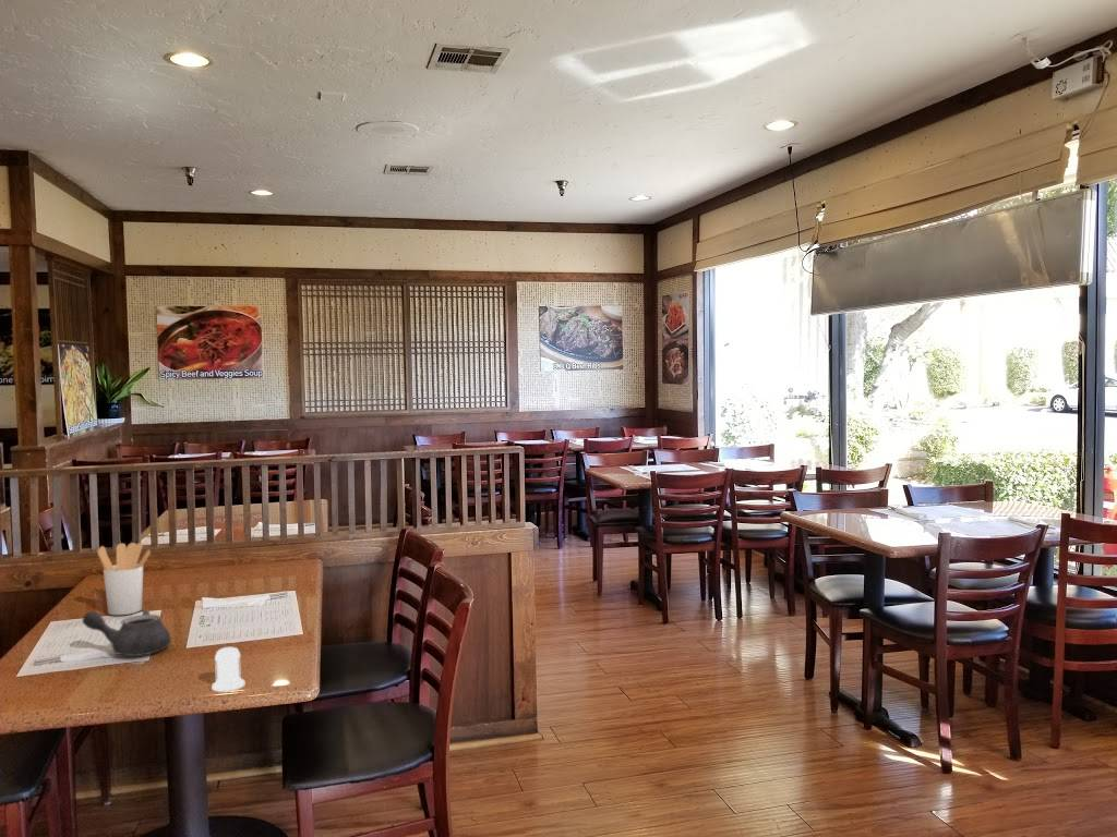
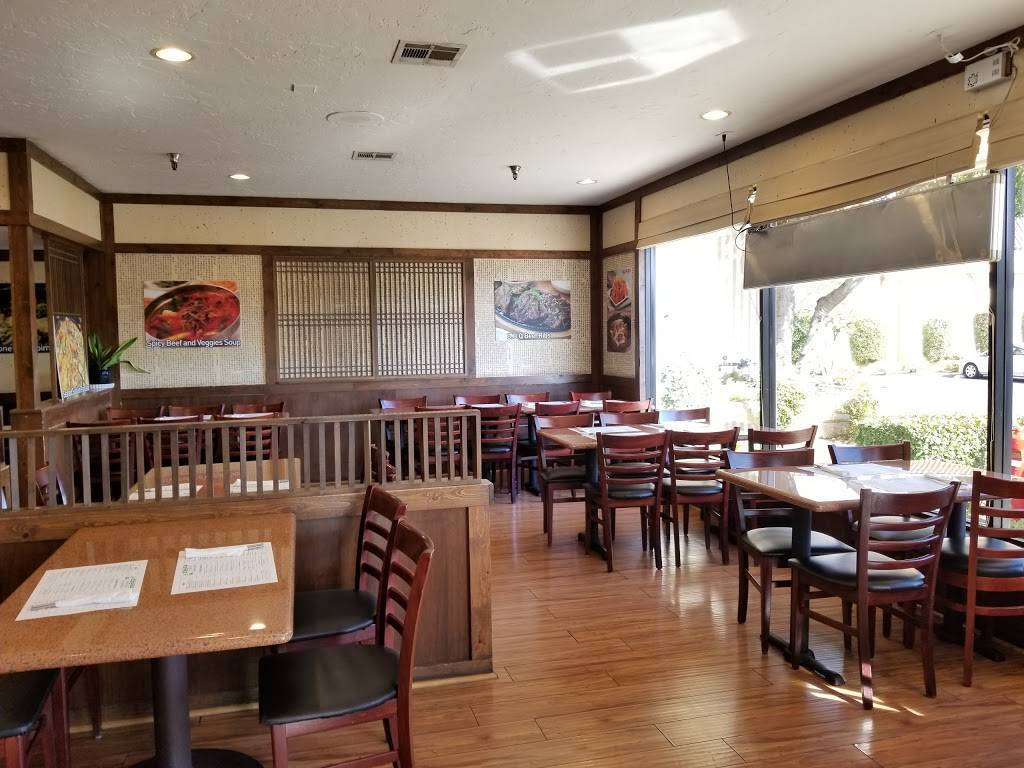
- utensil holder (125, 577)
- salt shaker (227, 667)
- teapot (127, 629)
